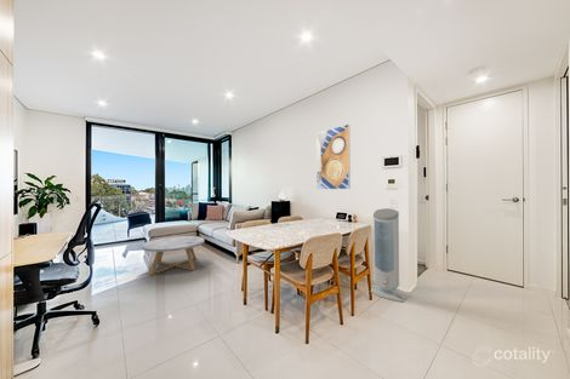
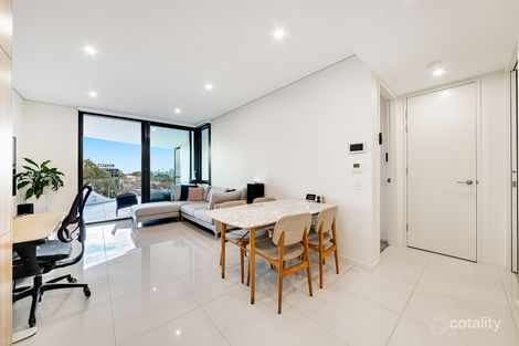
- air purifier (386, 251)
- coffee table (175, 249)
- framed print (331, 159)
